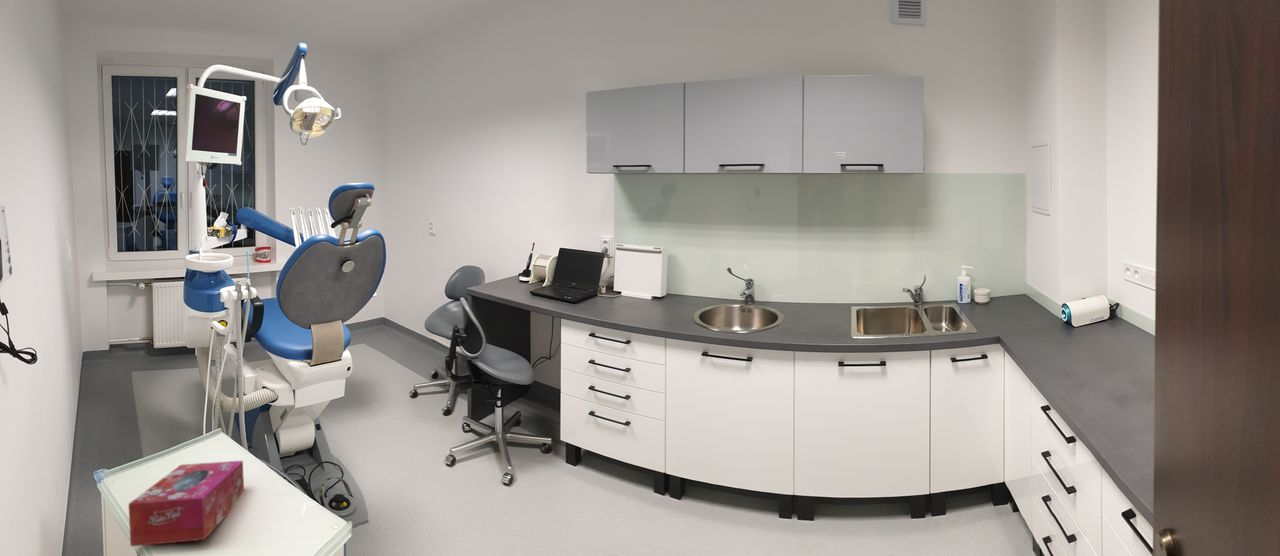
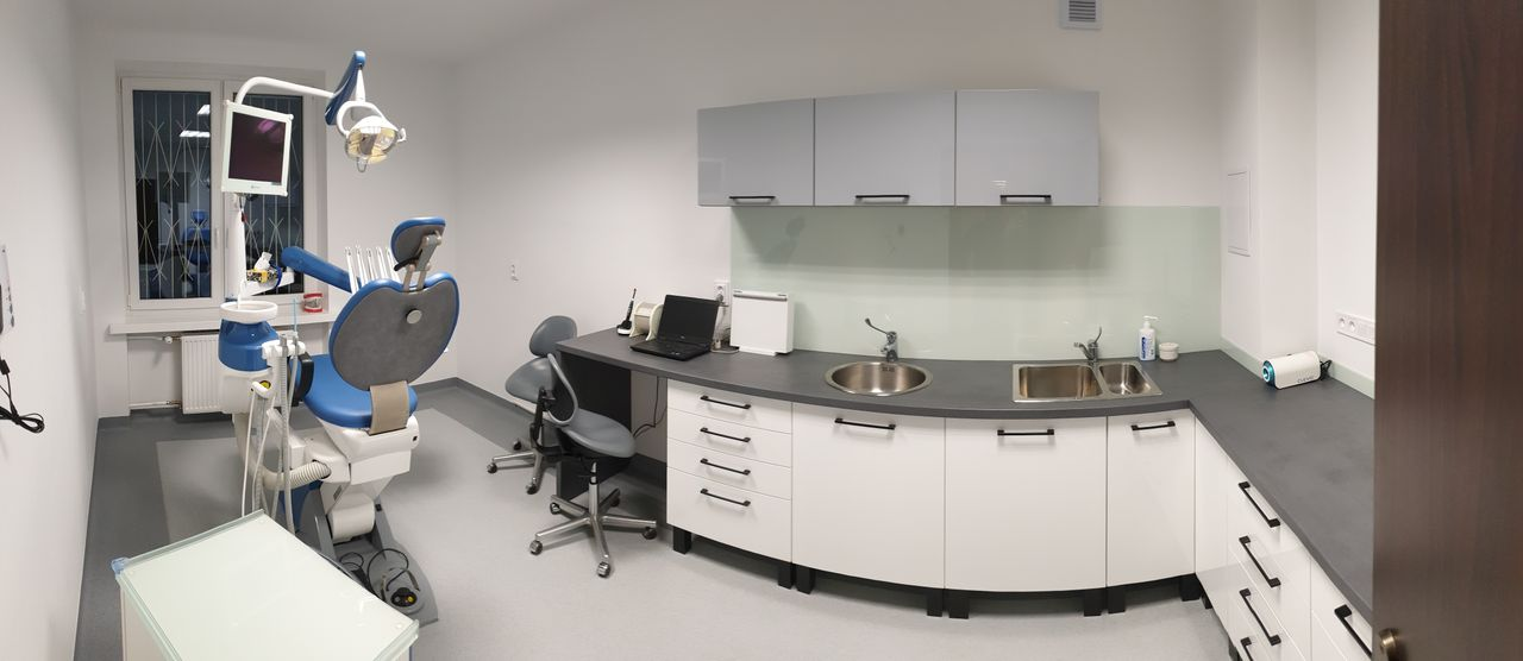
- tissue box (191, 499)
